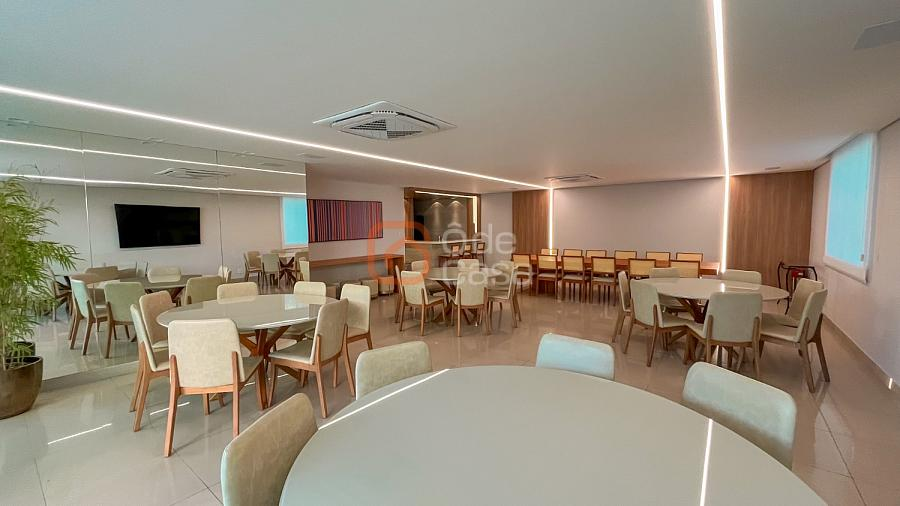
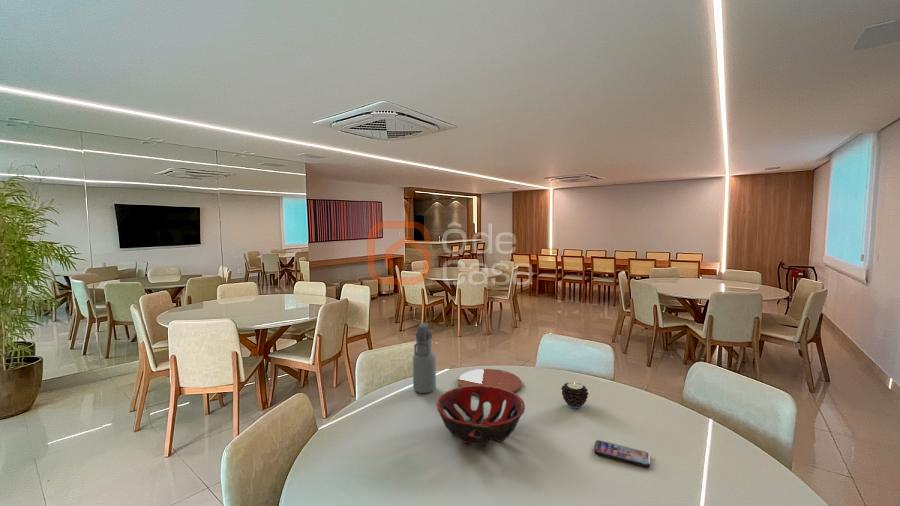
+ decorative bowl (480, 415)
+ smartphone (621, 453)
+ plate (489, 382)
+ water bottle (424, 357)
+ candle (574, 393)
